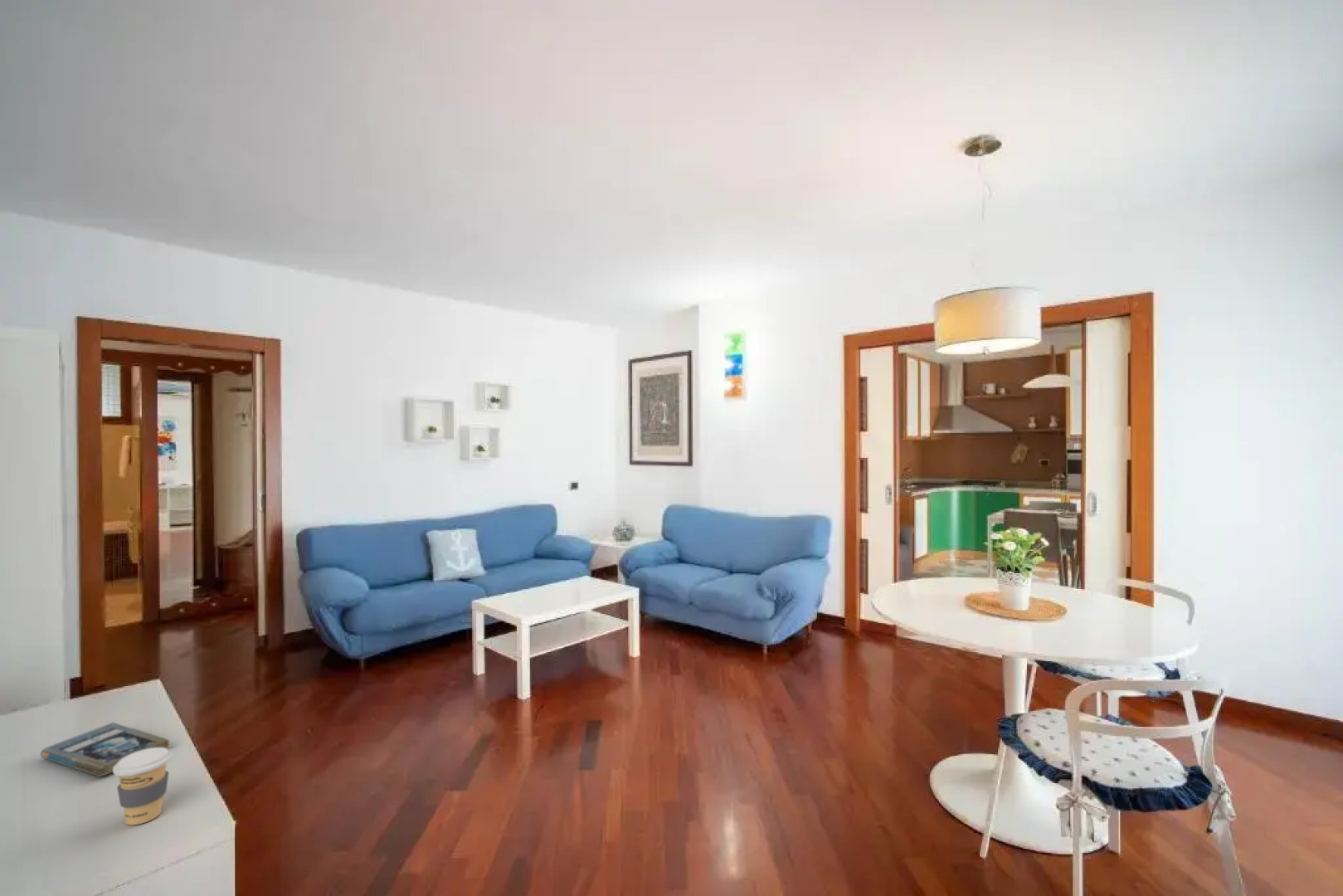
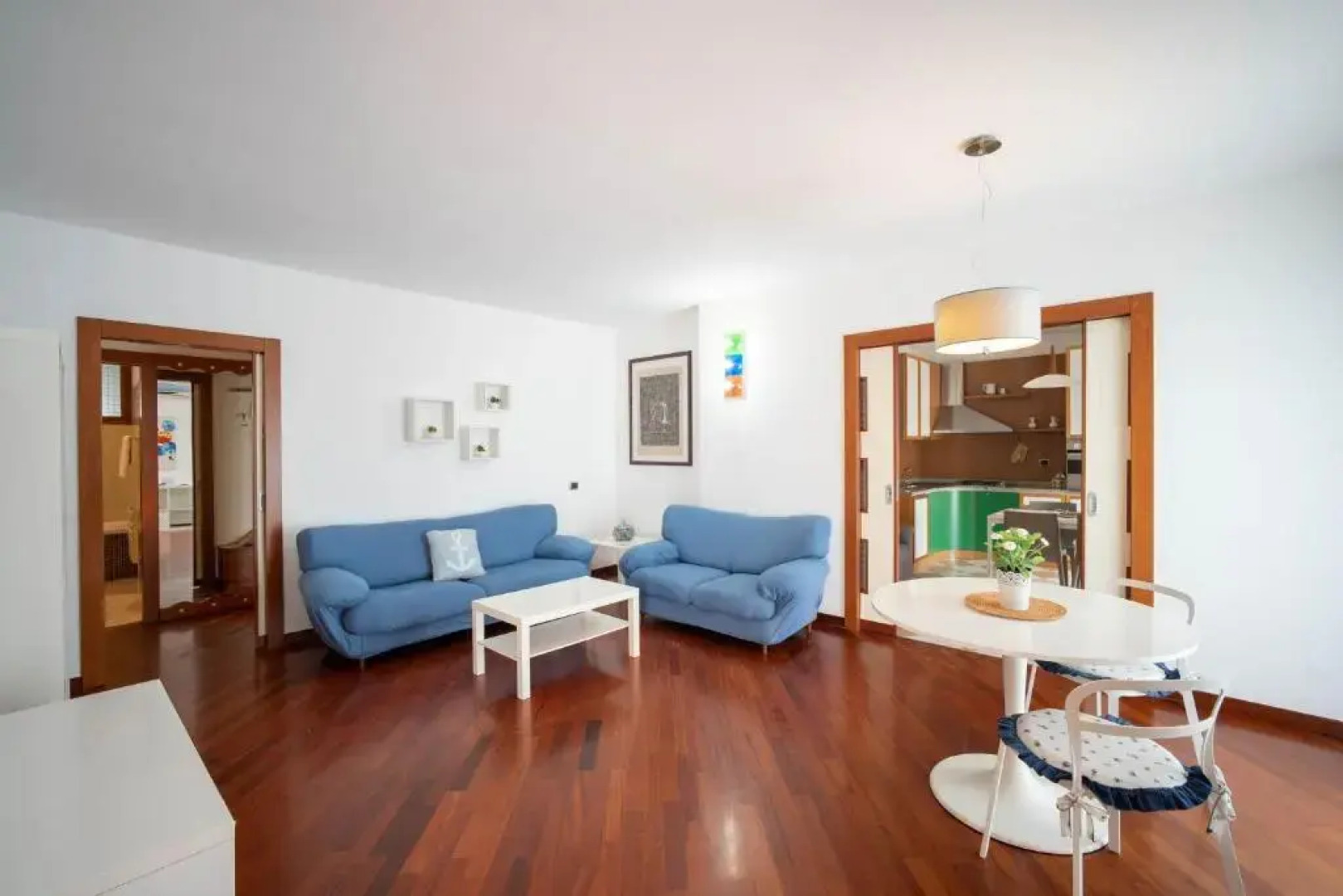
- coffee cup (144, 786)
- book (105, 747)
